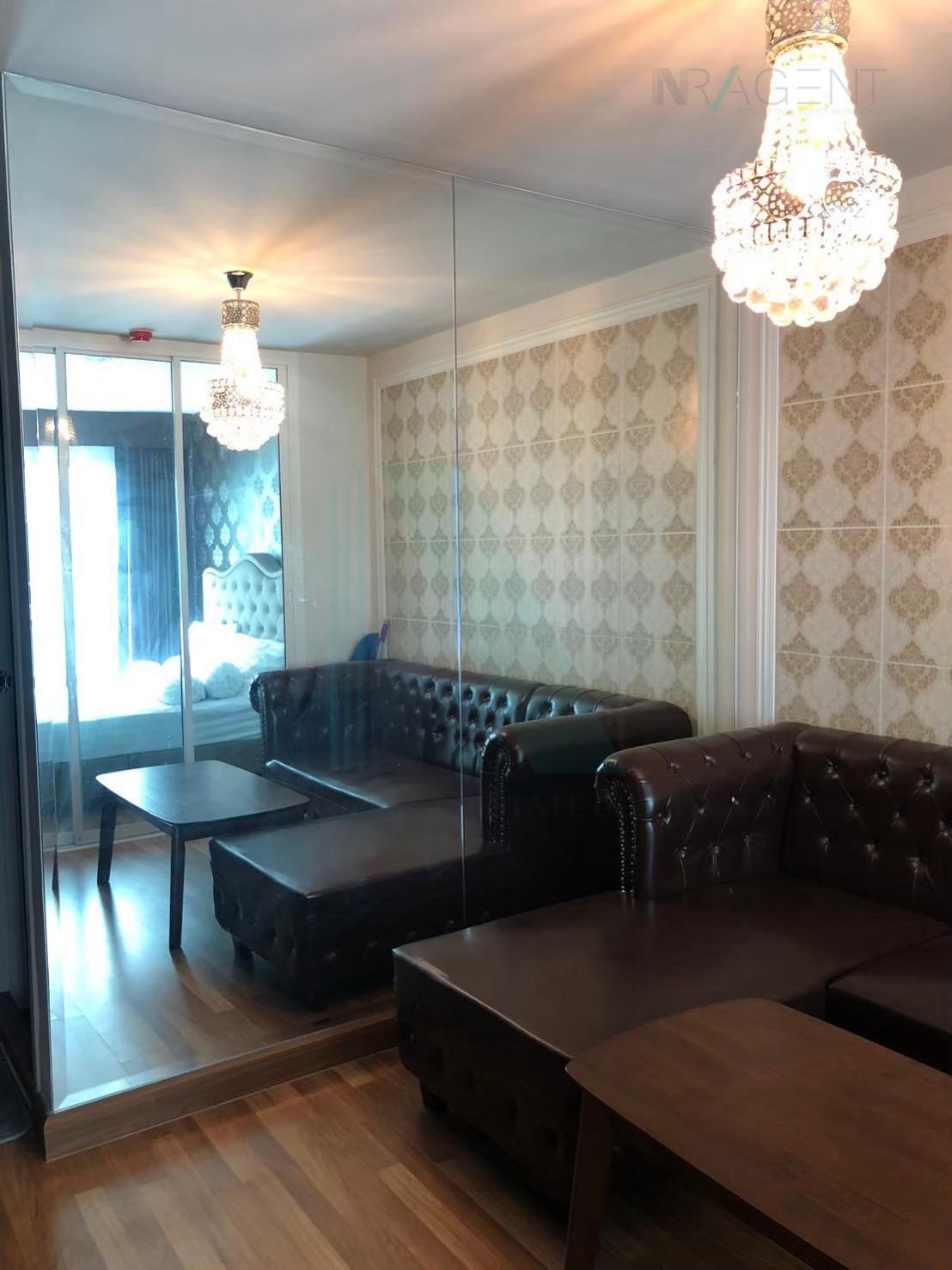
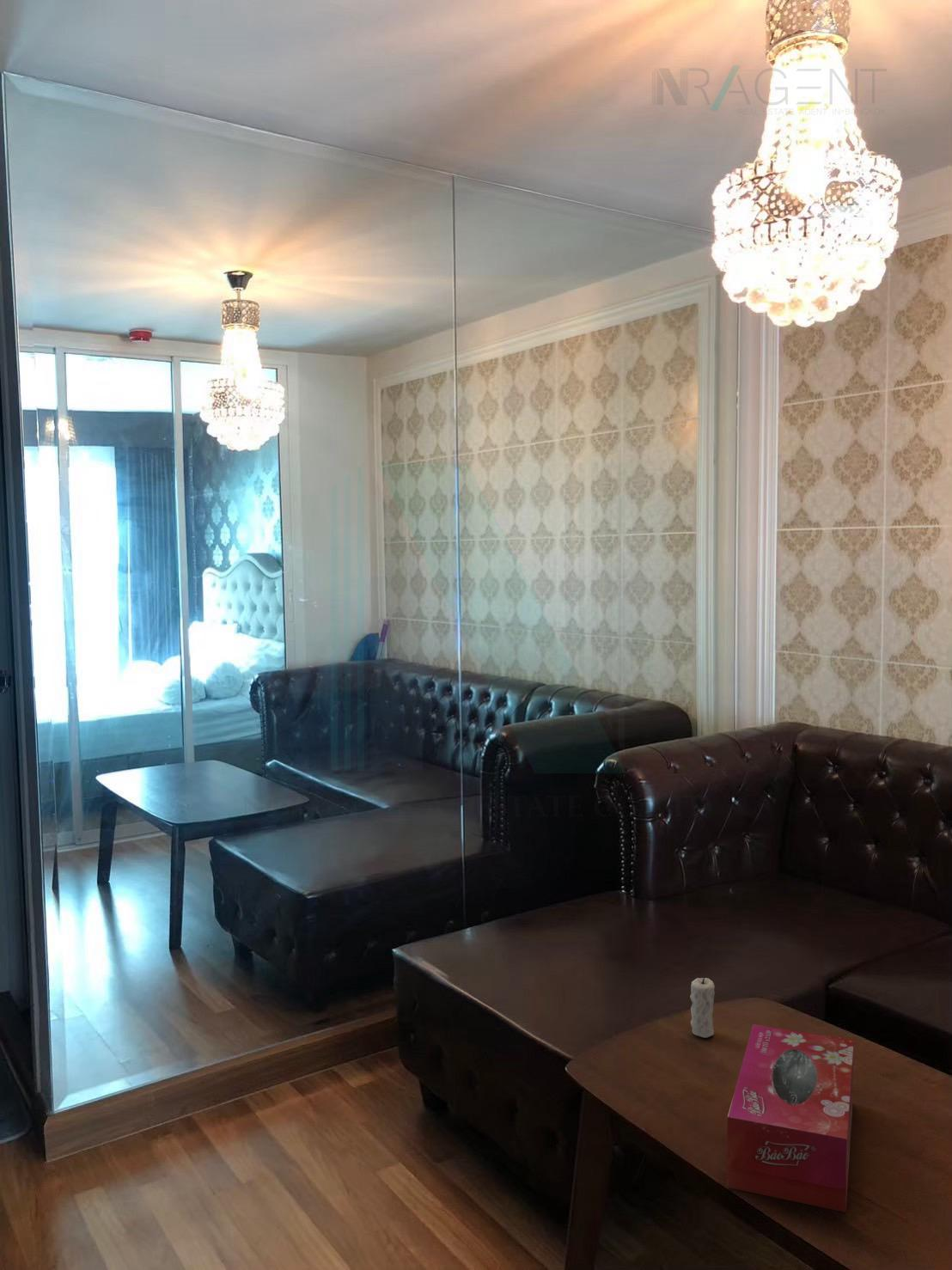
+ candle (702, 1002)
+ tissue box (794, 1108)
